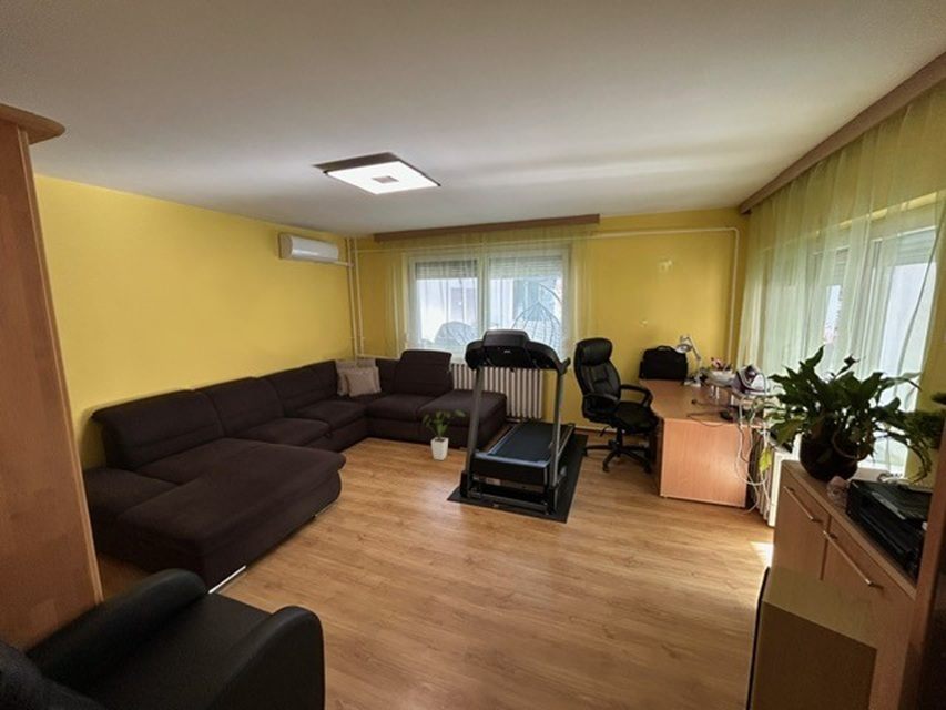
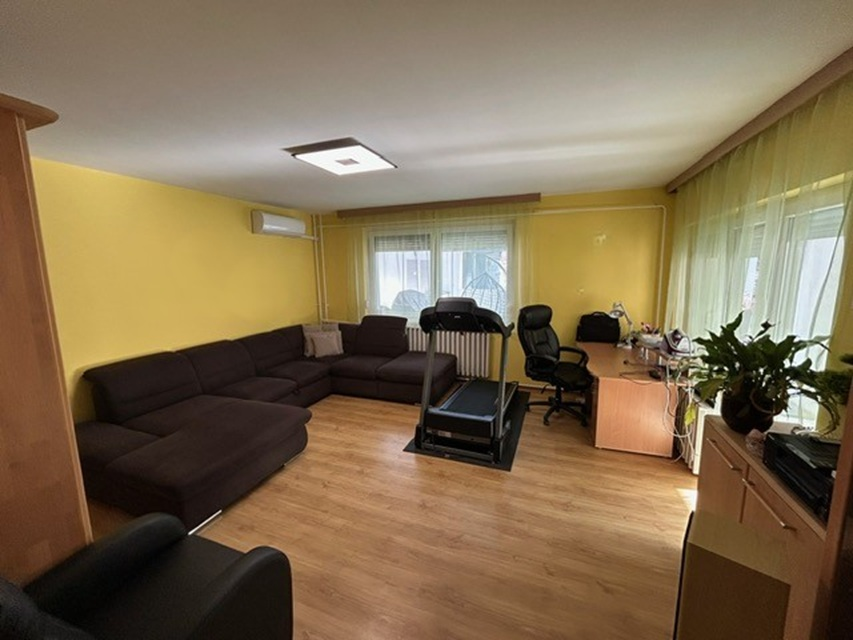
- house plant (441, 435)
